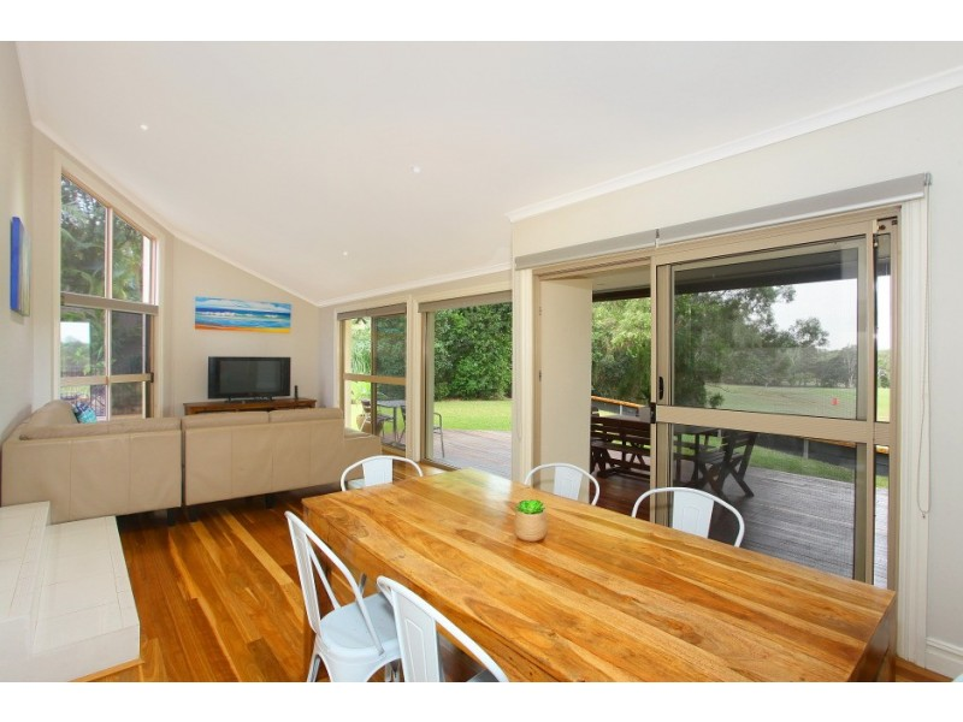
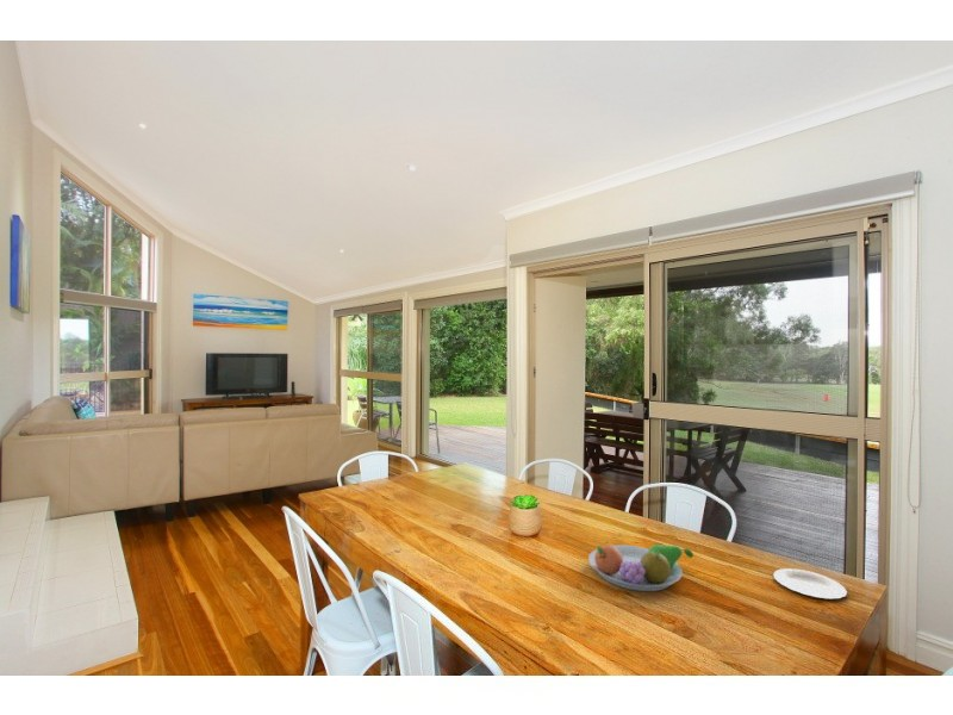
+ plate (793, 568)
+ fruit bowl (637, 555)
